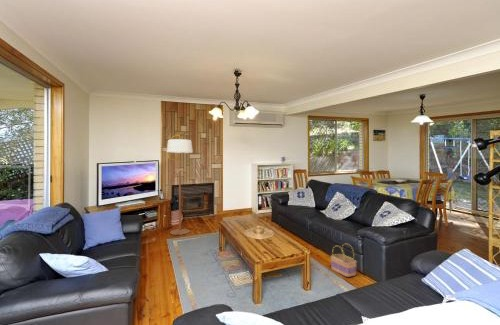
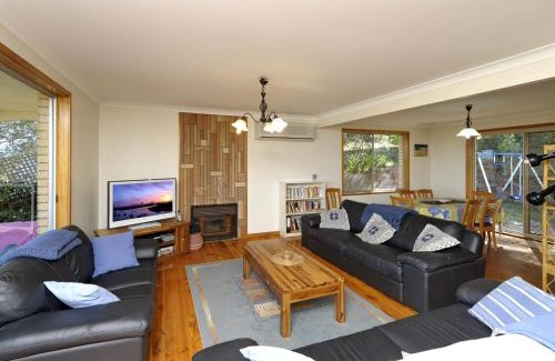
- floor lamp (179, 183)
- basket (343, 258)
